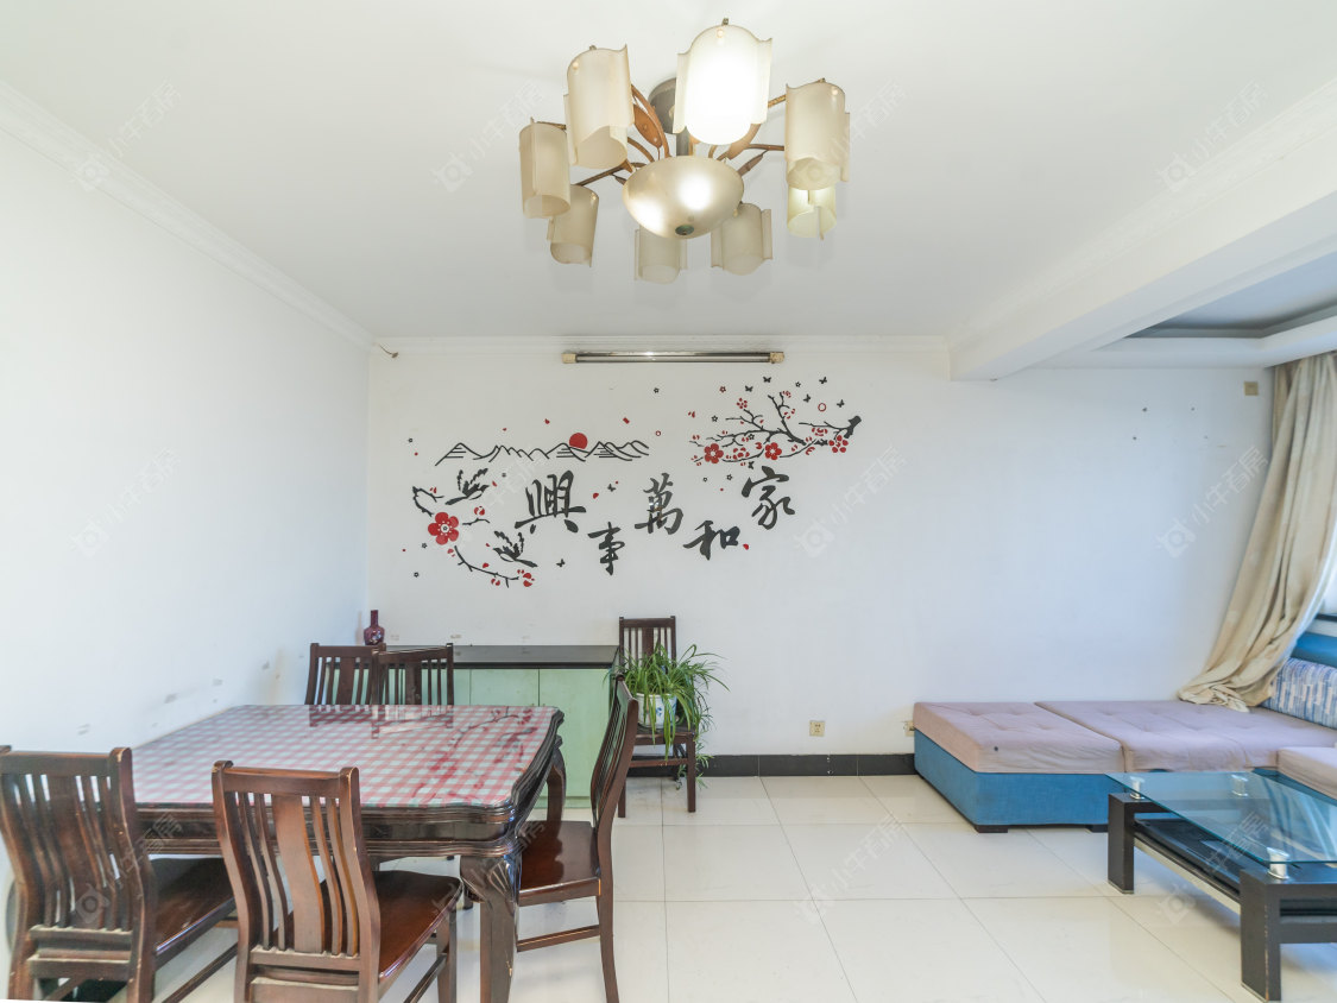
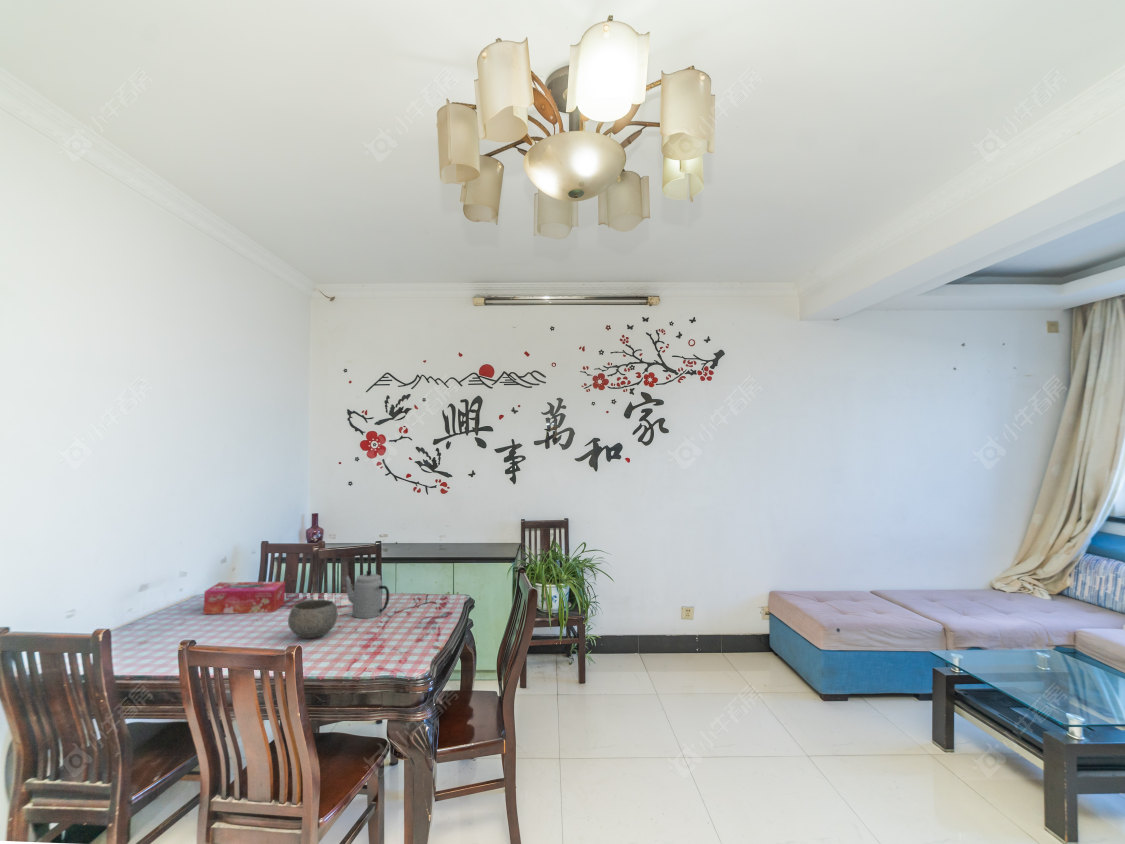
+ teapot (366, 591)
+ bowl (313, 619)
+ tissue box (246, 597)
